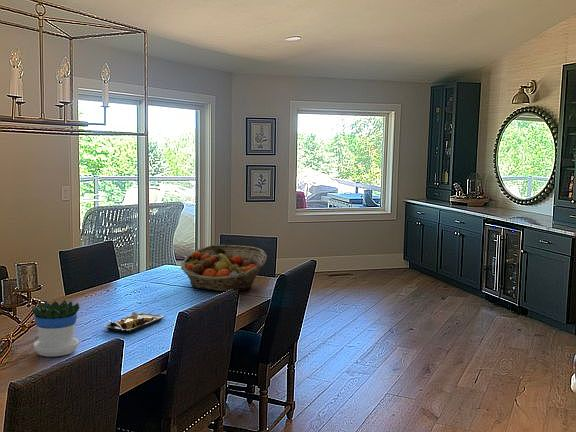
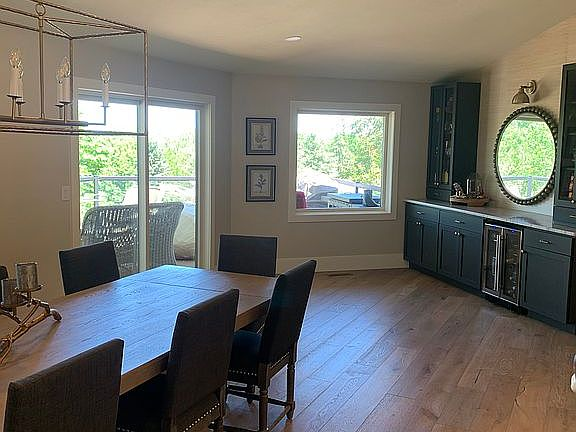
- plate (131, 318)
- fruit basket (223, 267)
- flowerpot (56, 328)
